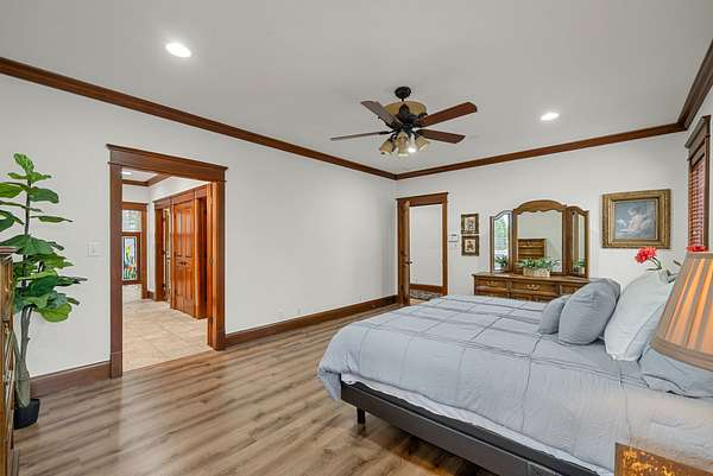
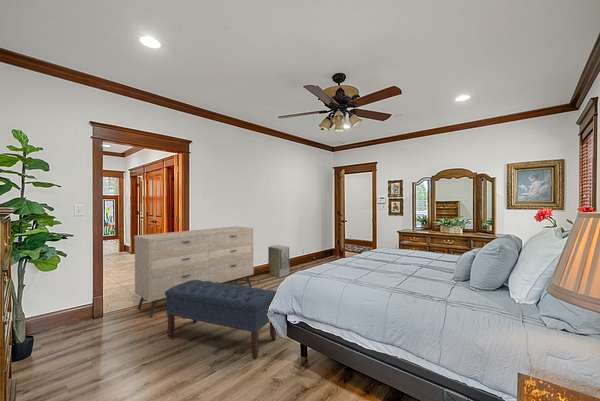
+ bench (221, 312)
+ dresser (200, 264)
+ air purifier (278, 260)
